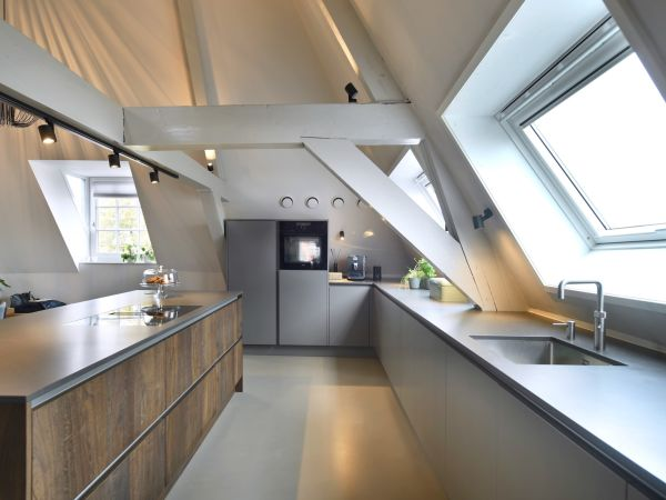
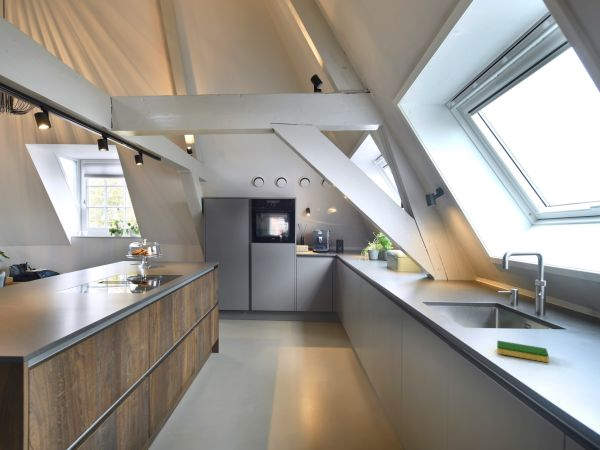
+ dish sponge (521, 350)
